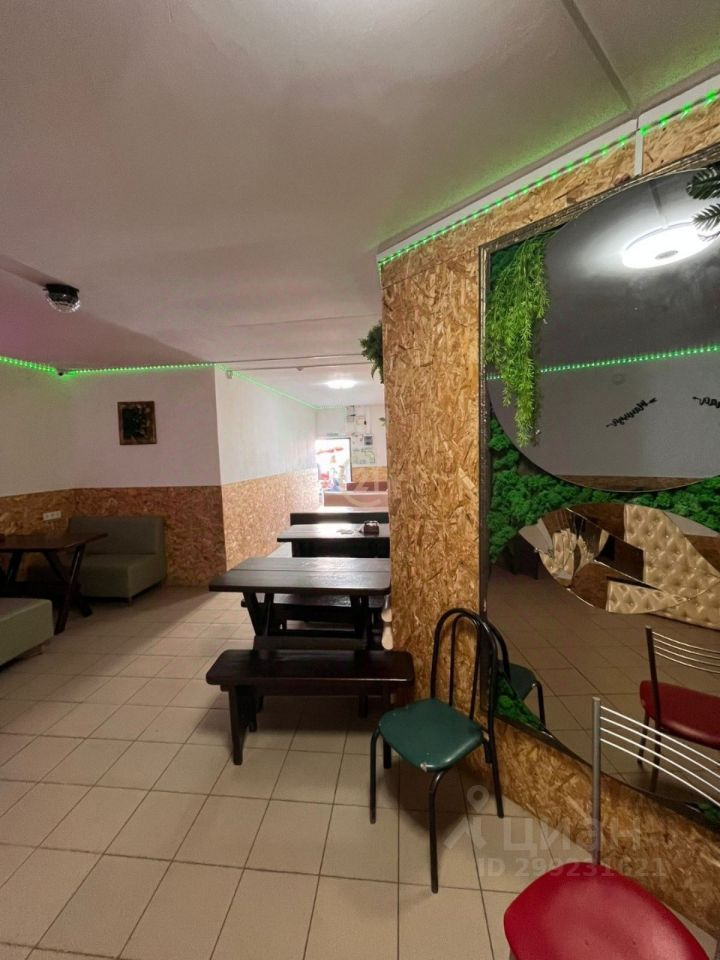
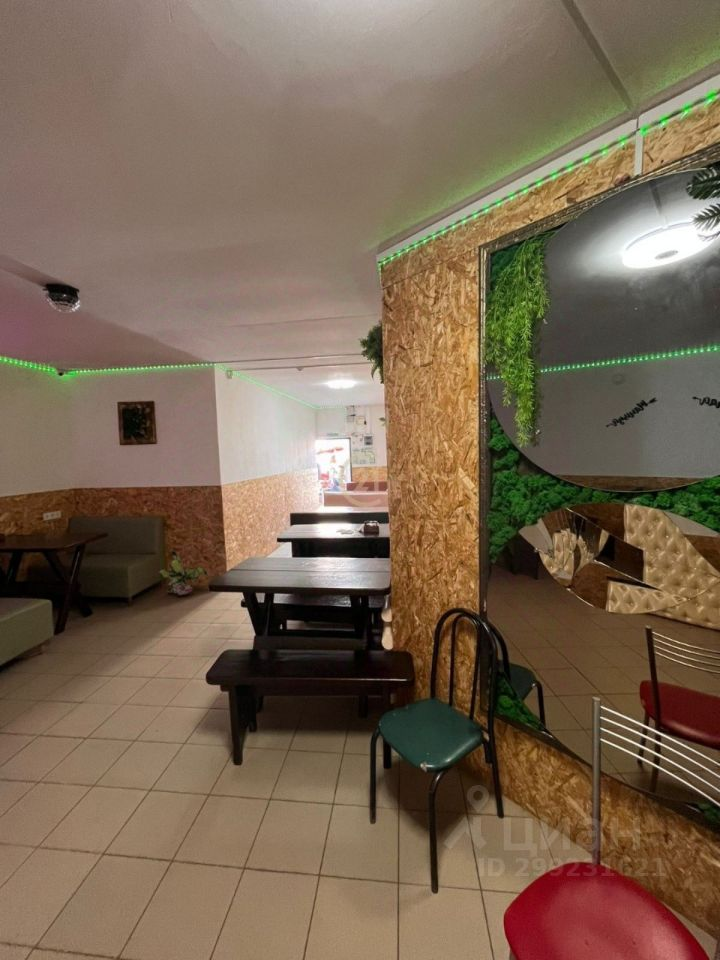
+ decorative plant (187, 572)
